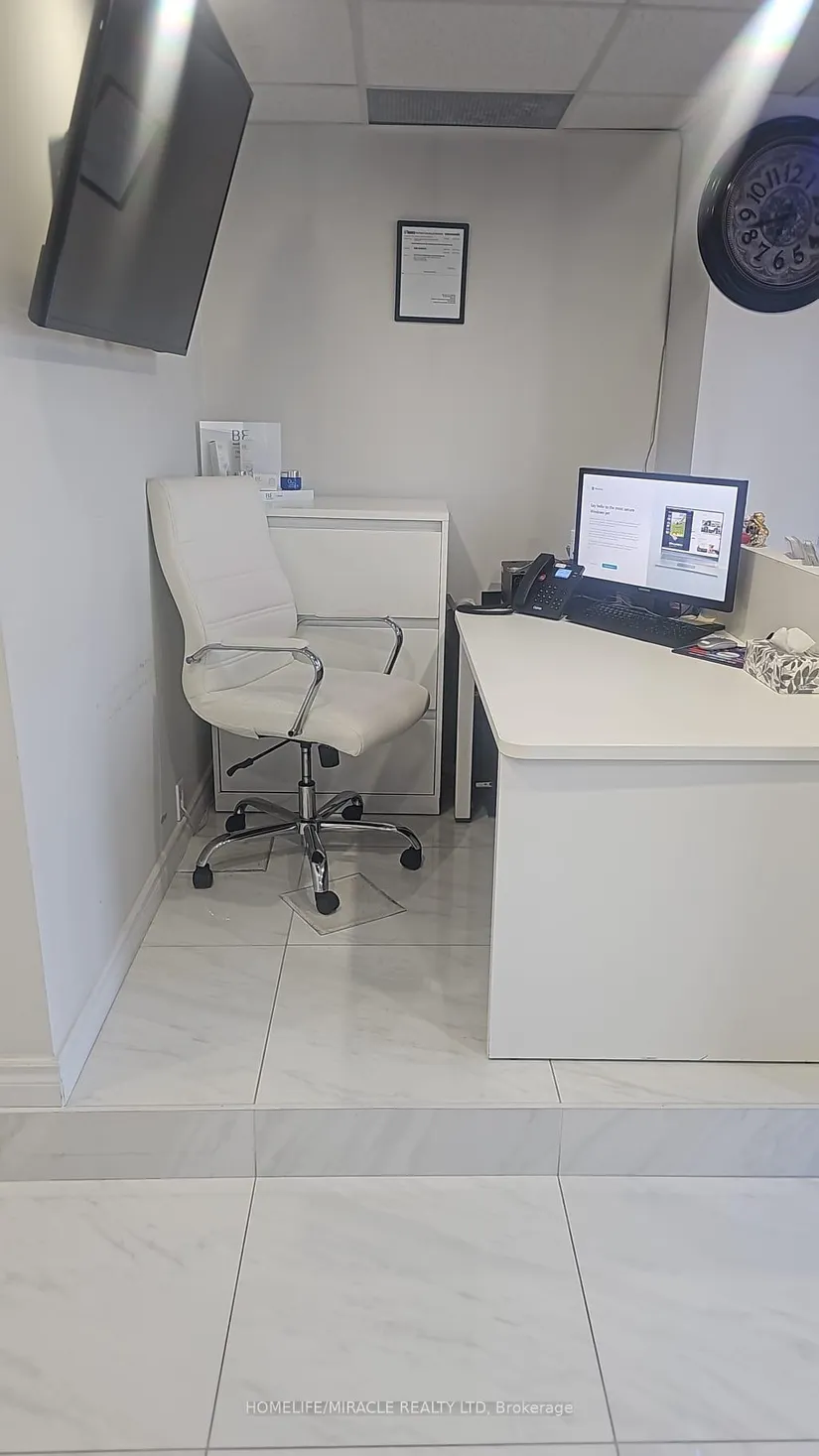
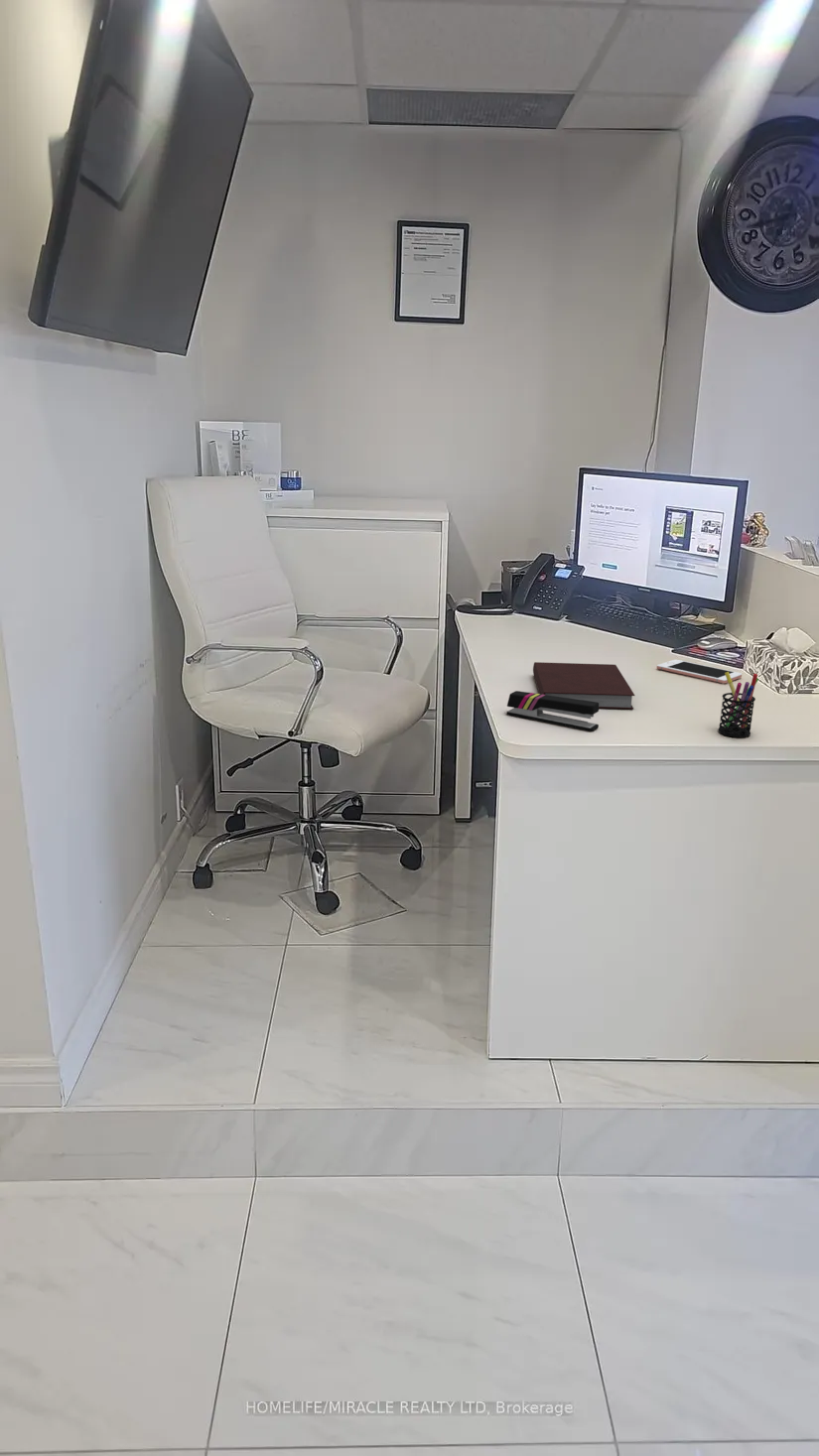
+ pen holder (742, 702)
+ stapler (552, 708)
+ notebook (581, 684)
+ cell phone (698, 671)
